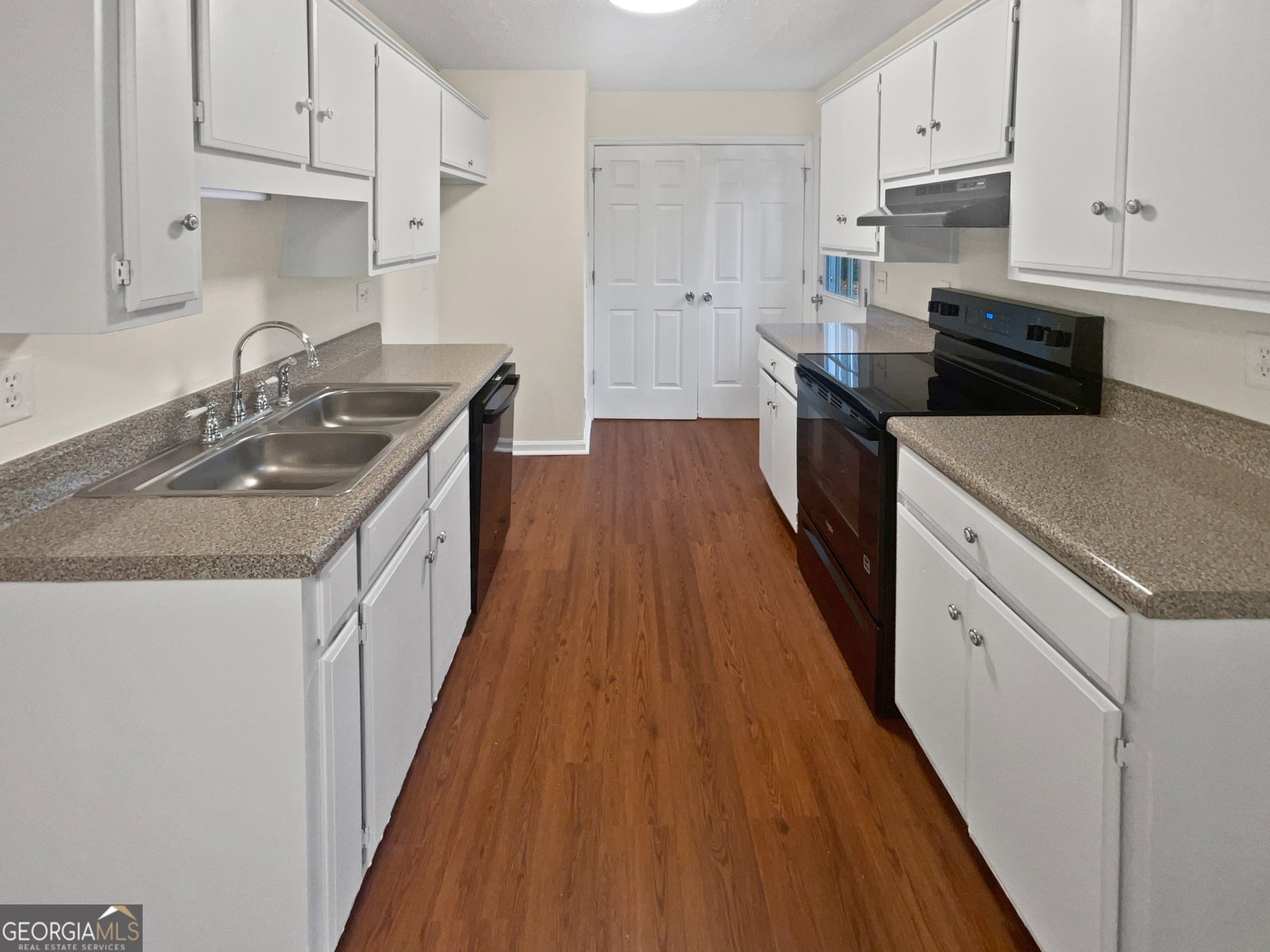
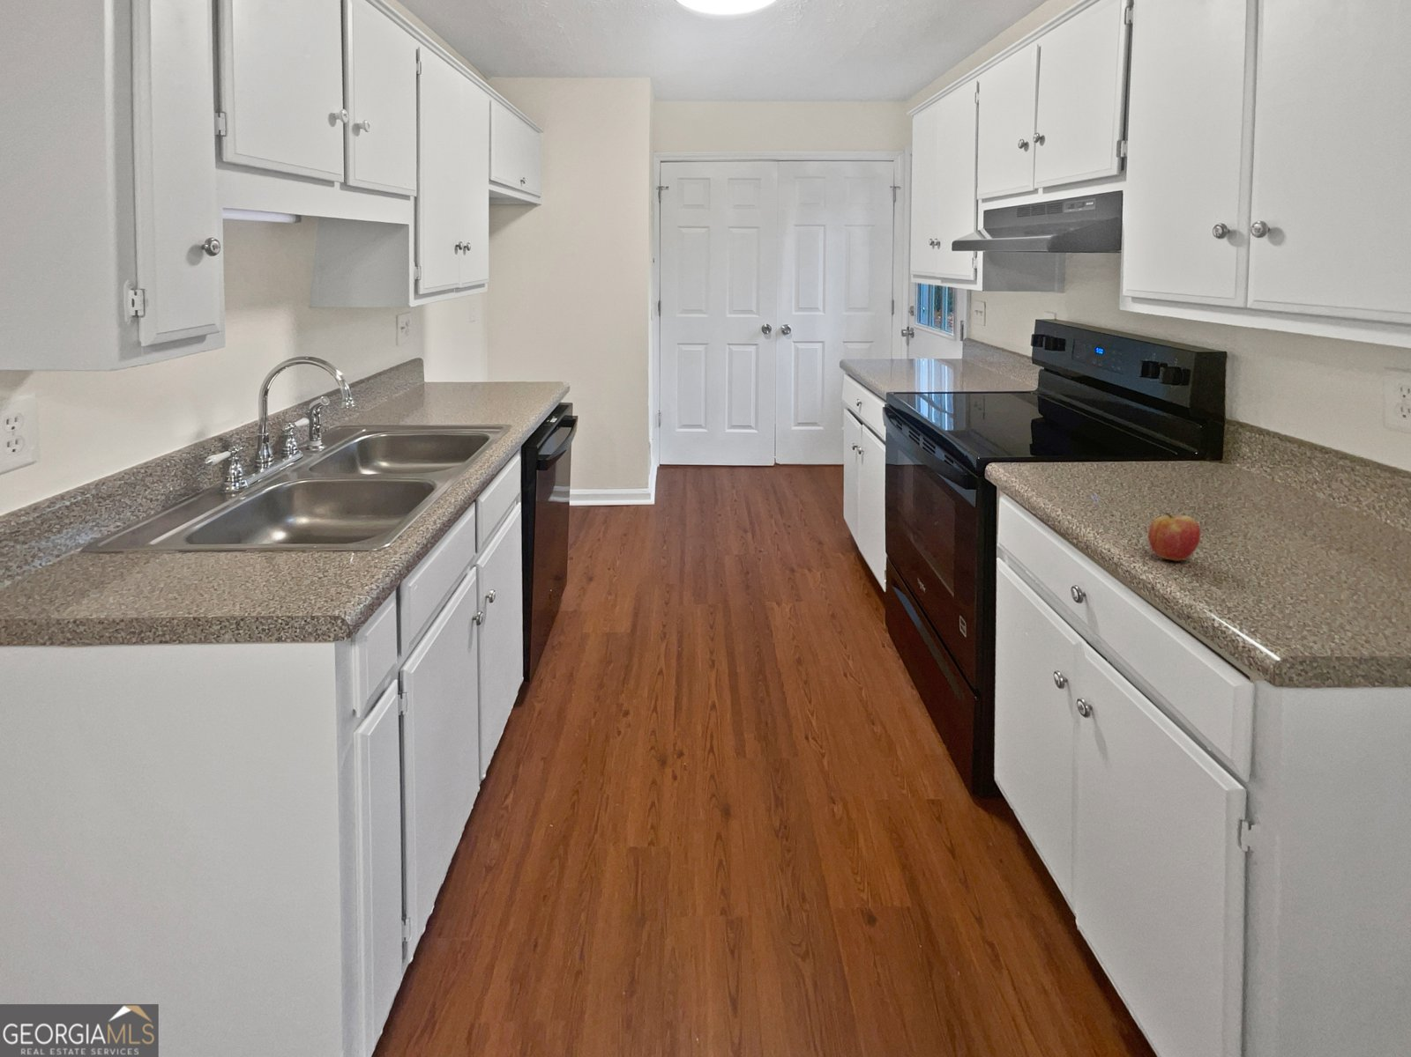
+ fruit (1173, 535)
